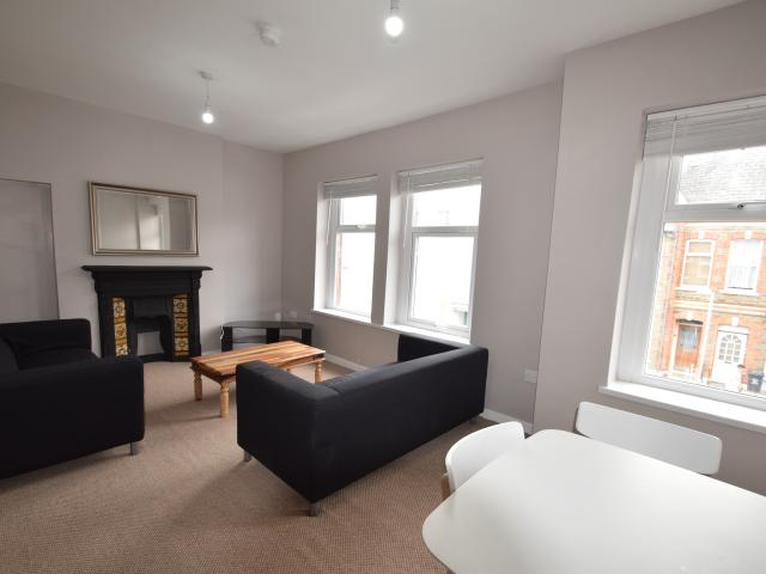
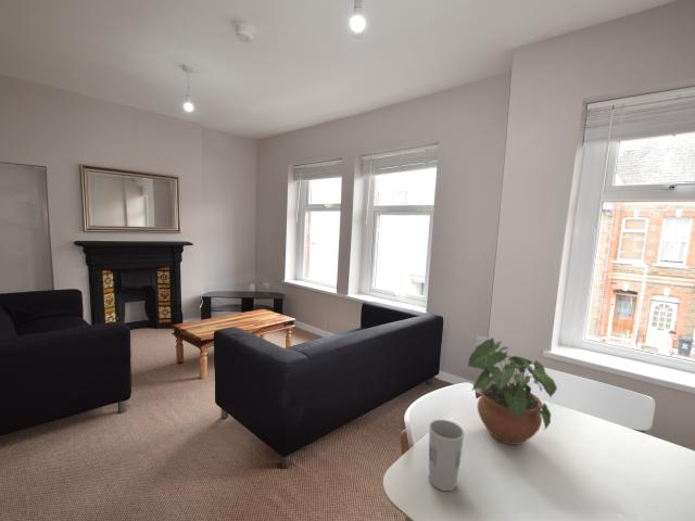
+ potted plant (502, 387)
+ cup (444, 455)
